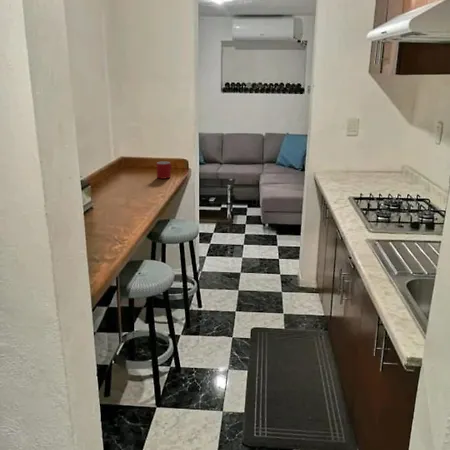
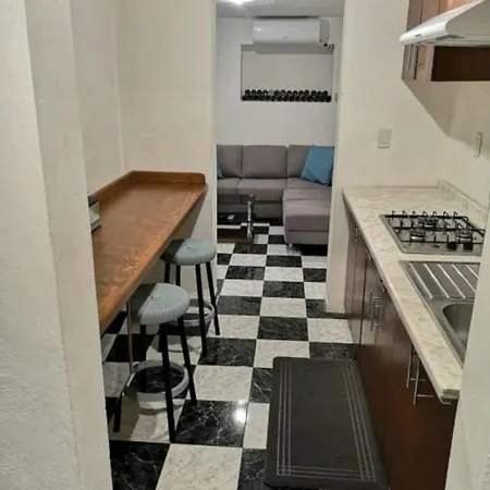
- mug (165, 169)
